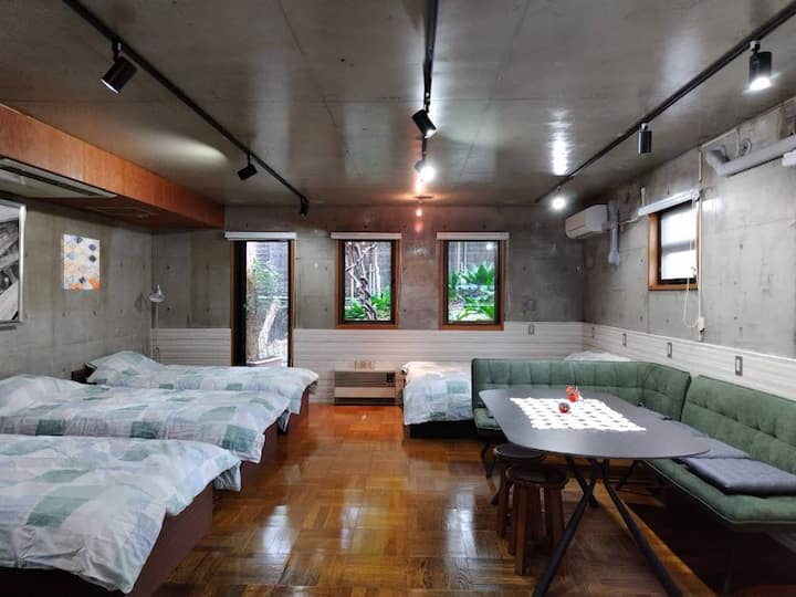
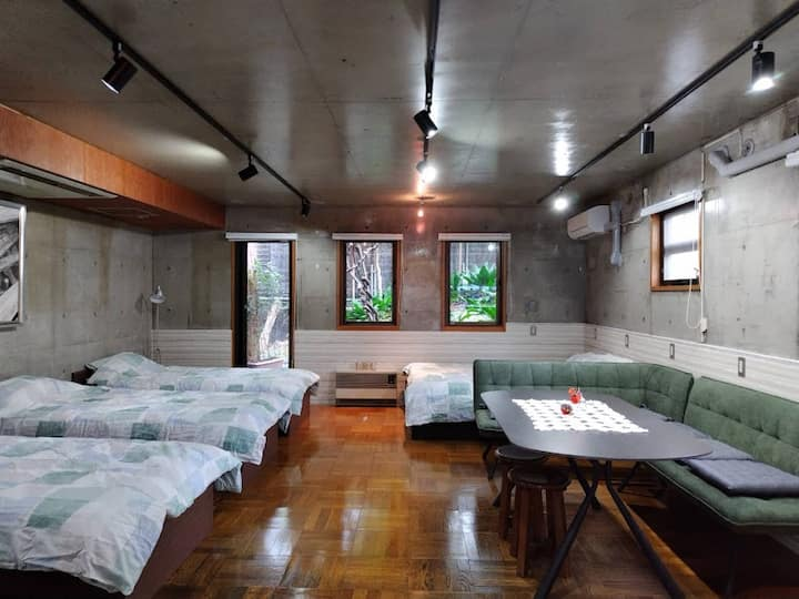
- wall art (81, 263)
